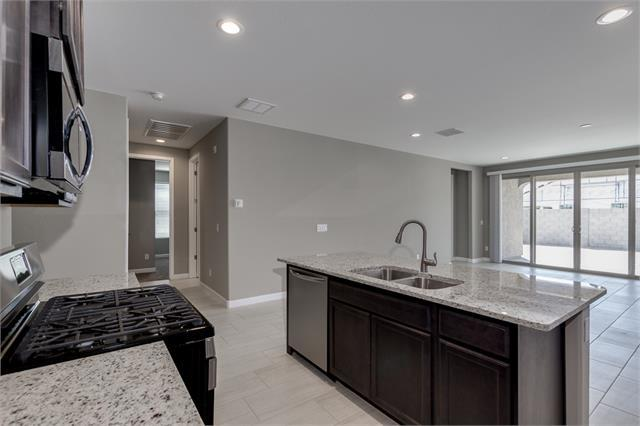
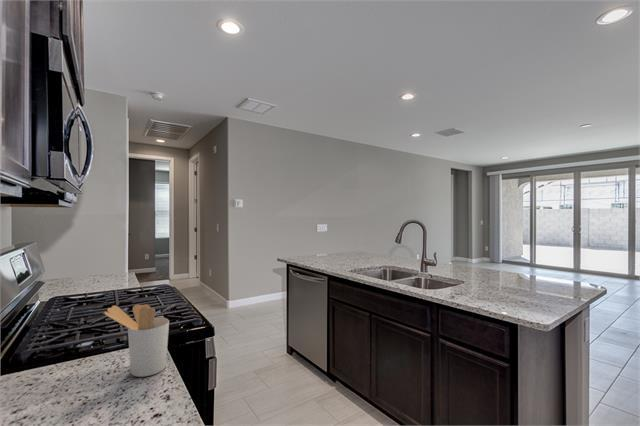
+ utensil holder (137, 336)
